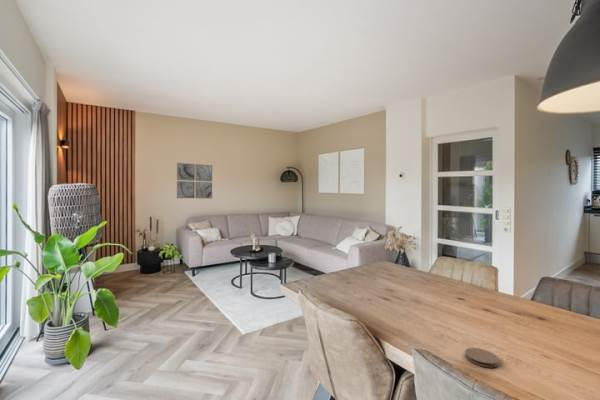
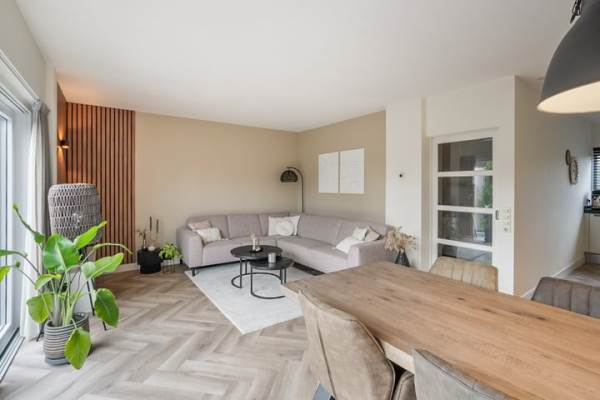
- coaster (481, 357)
- wall art (195, 180)
